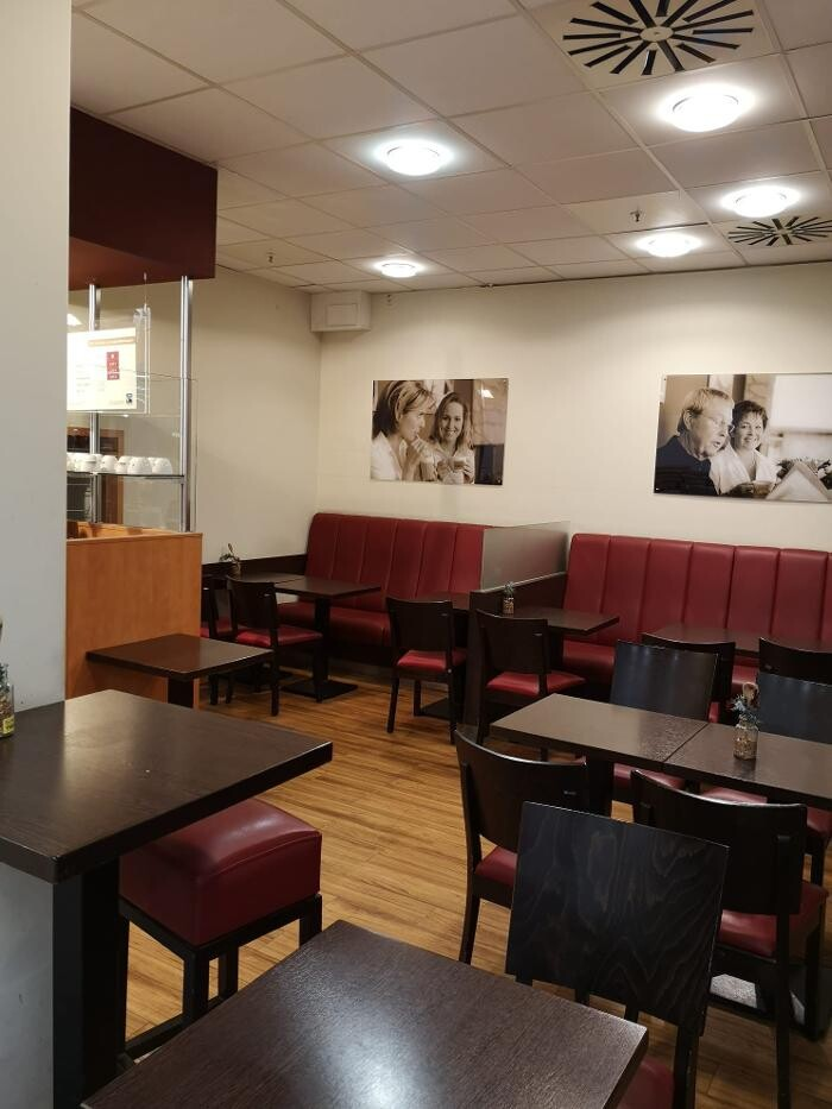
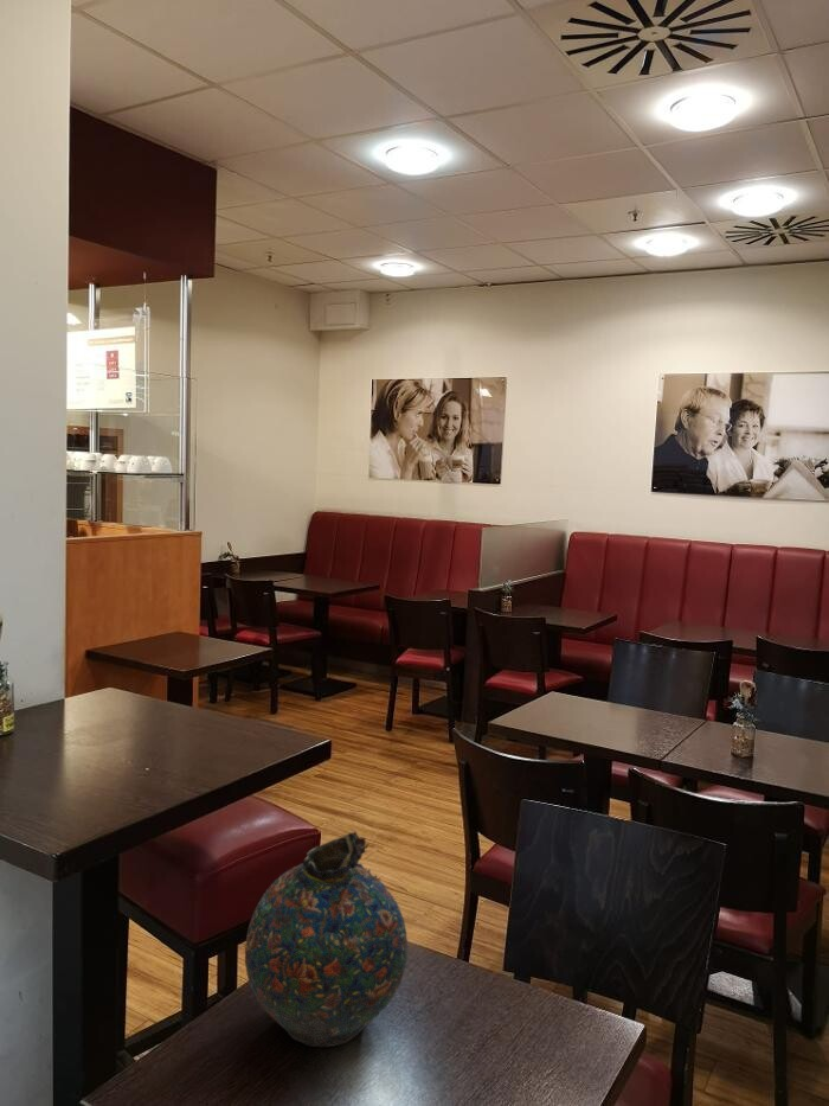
+ snuff bottle (327, 929)
